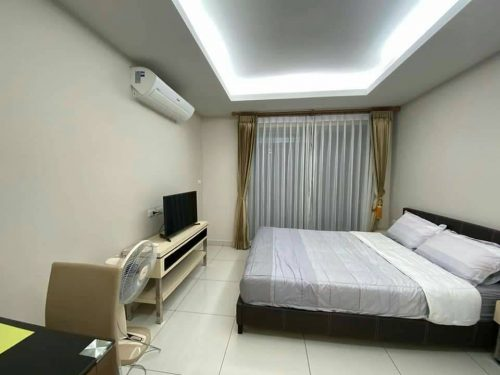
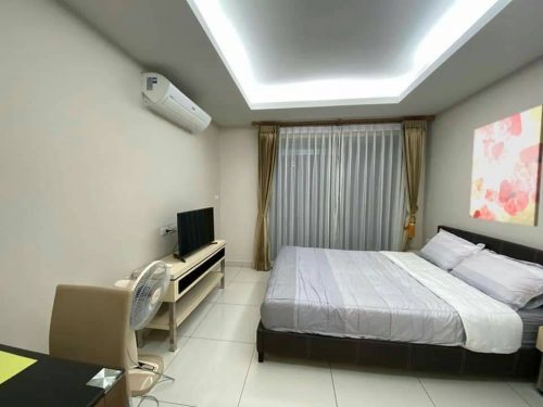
+ wall art (501, 170)
